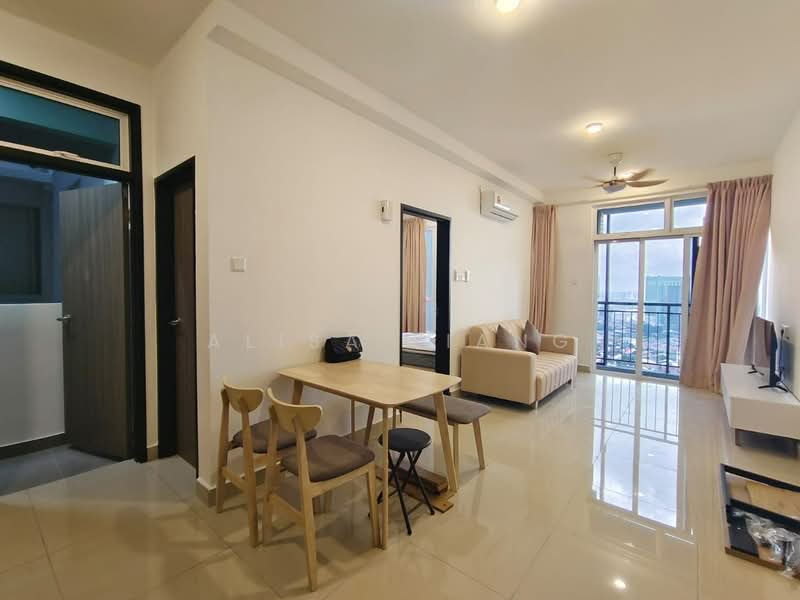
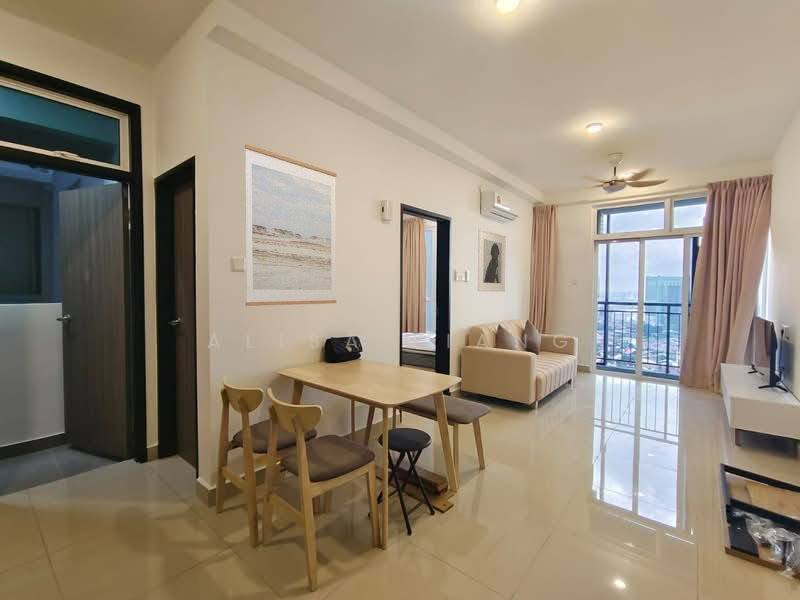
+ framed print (492, 262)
+ wall art (295, 232)
